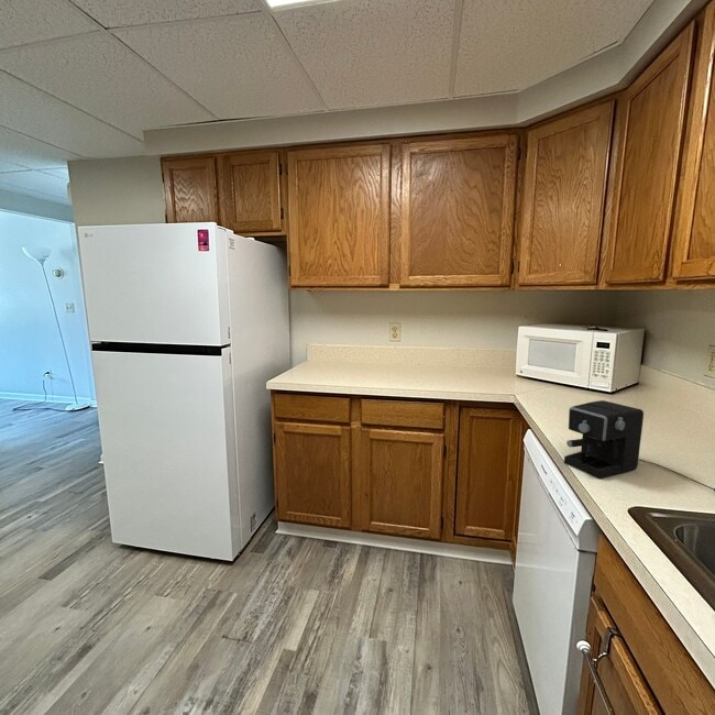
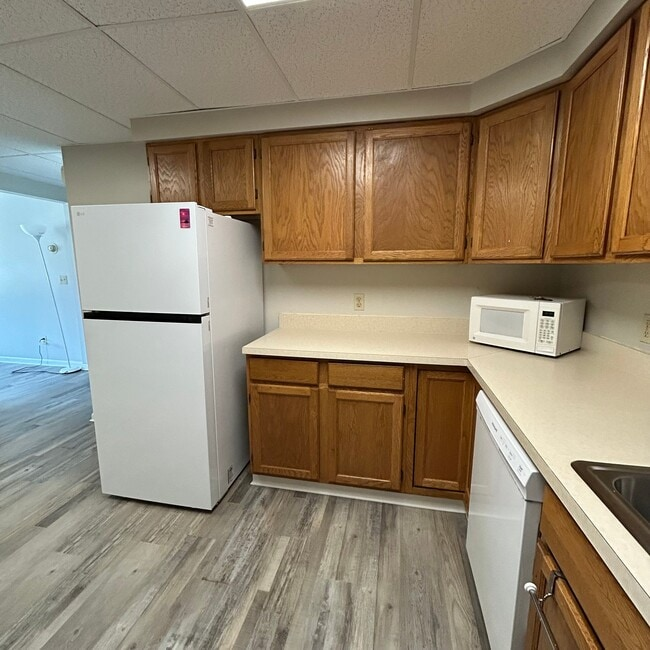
- coffee maker (638, 447)
